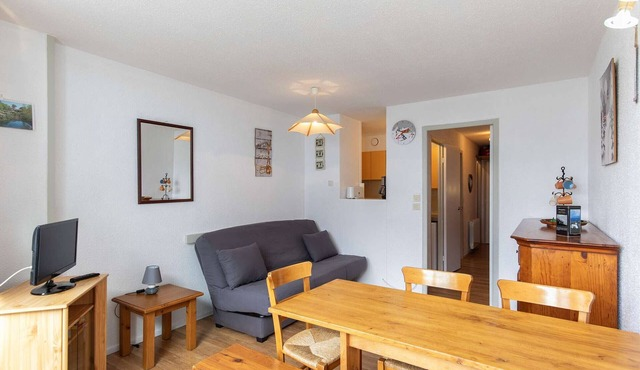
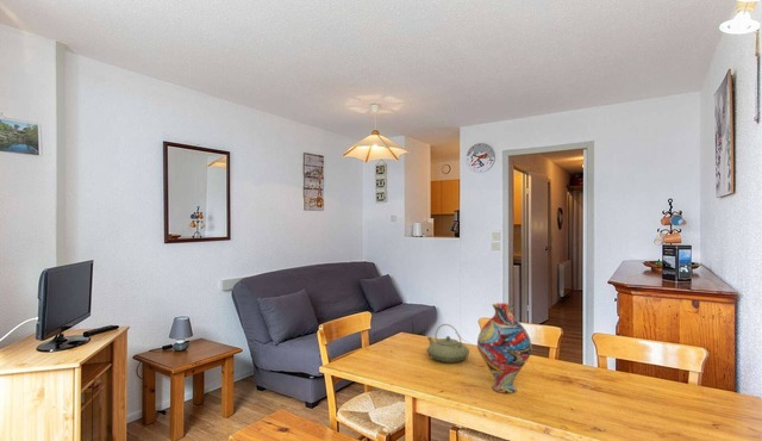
+ teapot (445, 340)
+ vase (504, 347)
